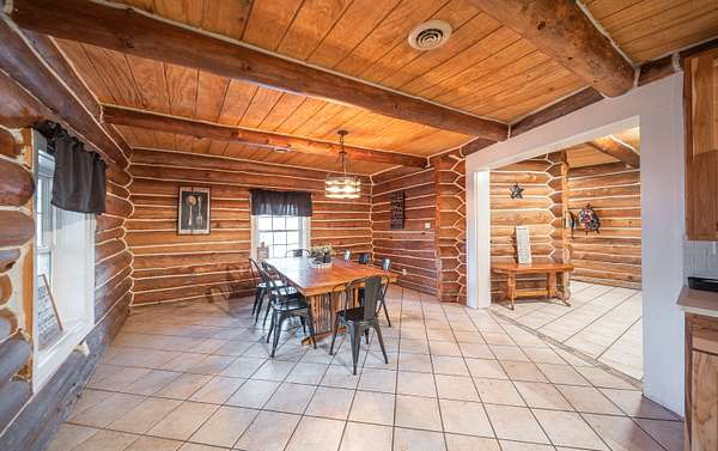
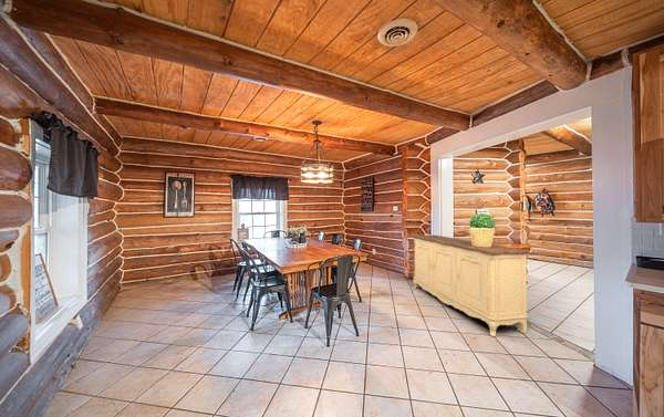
+ potted plant (481, 229)
+ sideboard (455, 273)
